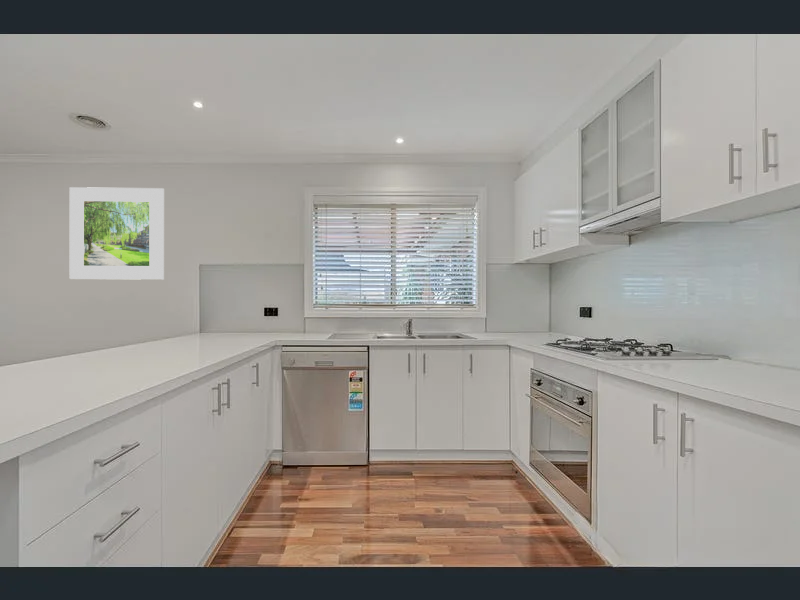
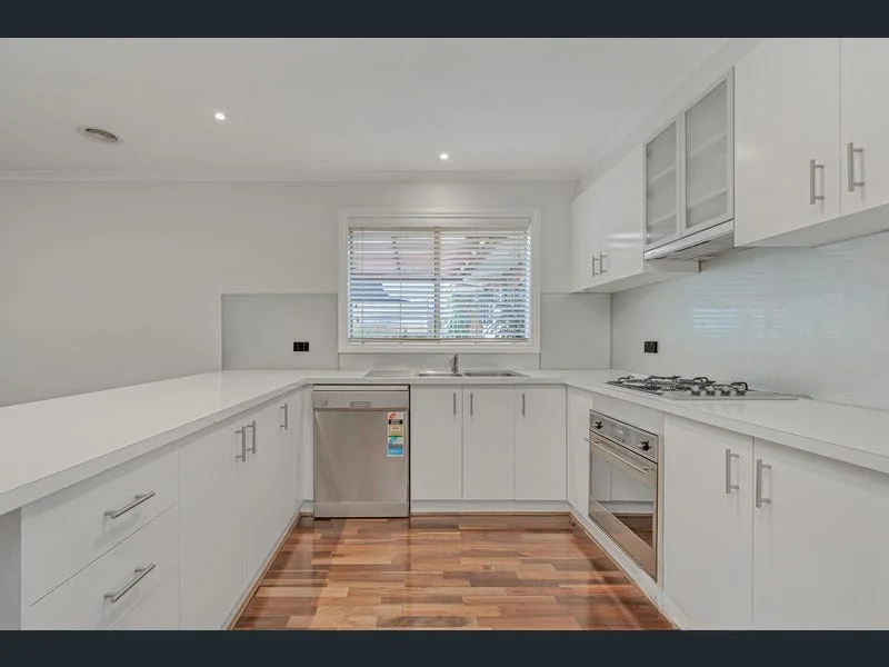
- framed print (117, 233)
